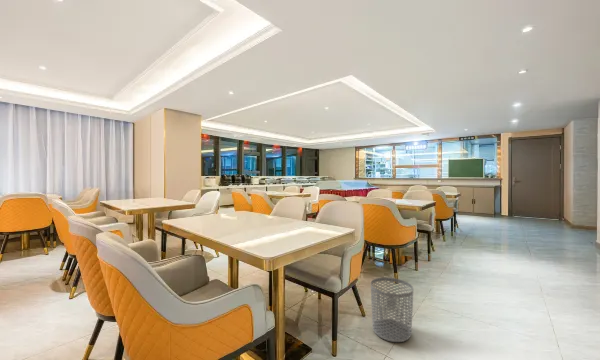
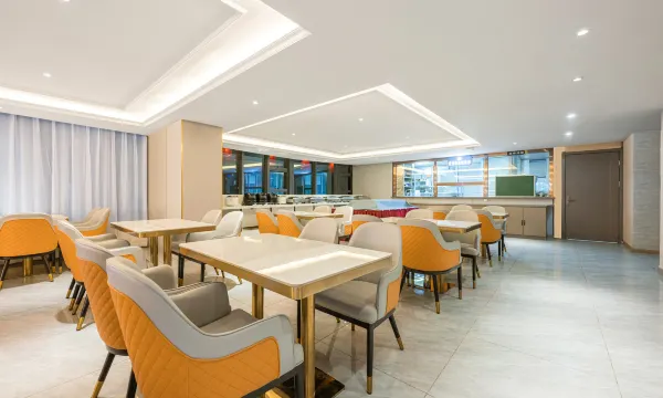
- waste bin (391, 308)
